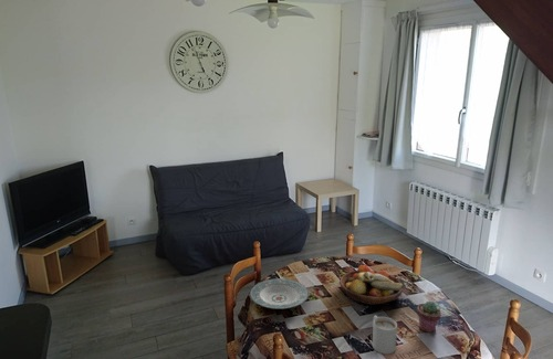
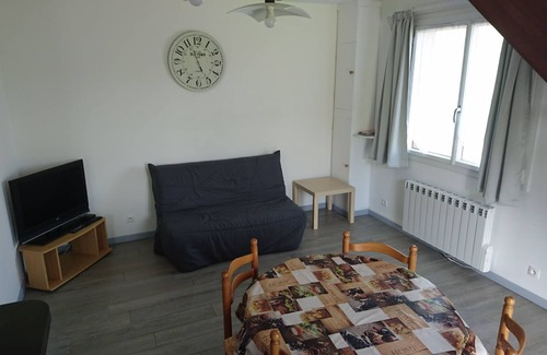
- plate (279, 295)
- mug (382, 331)
- fruit bowl (372, 281)
- potted succulent (428, 315)
